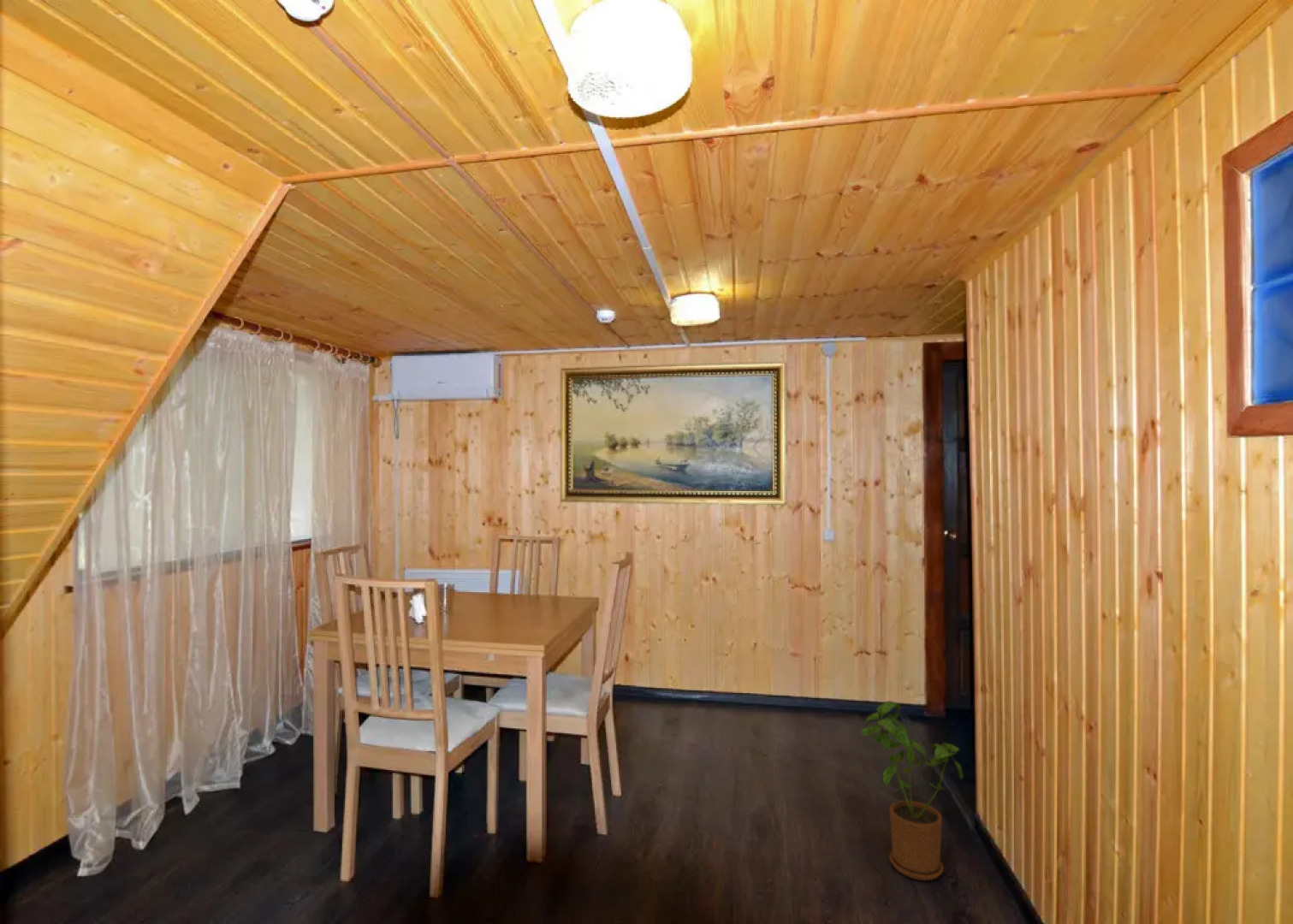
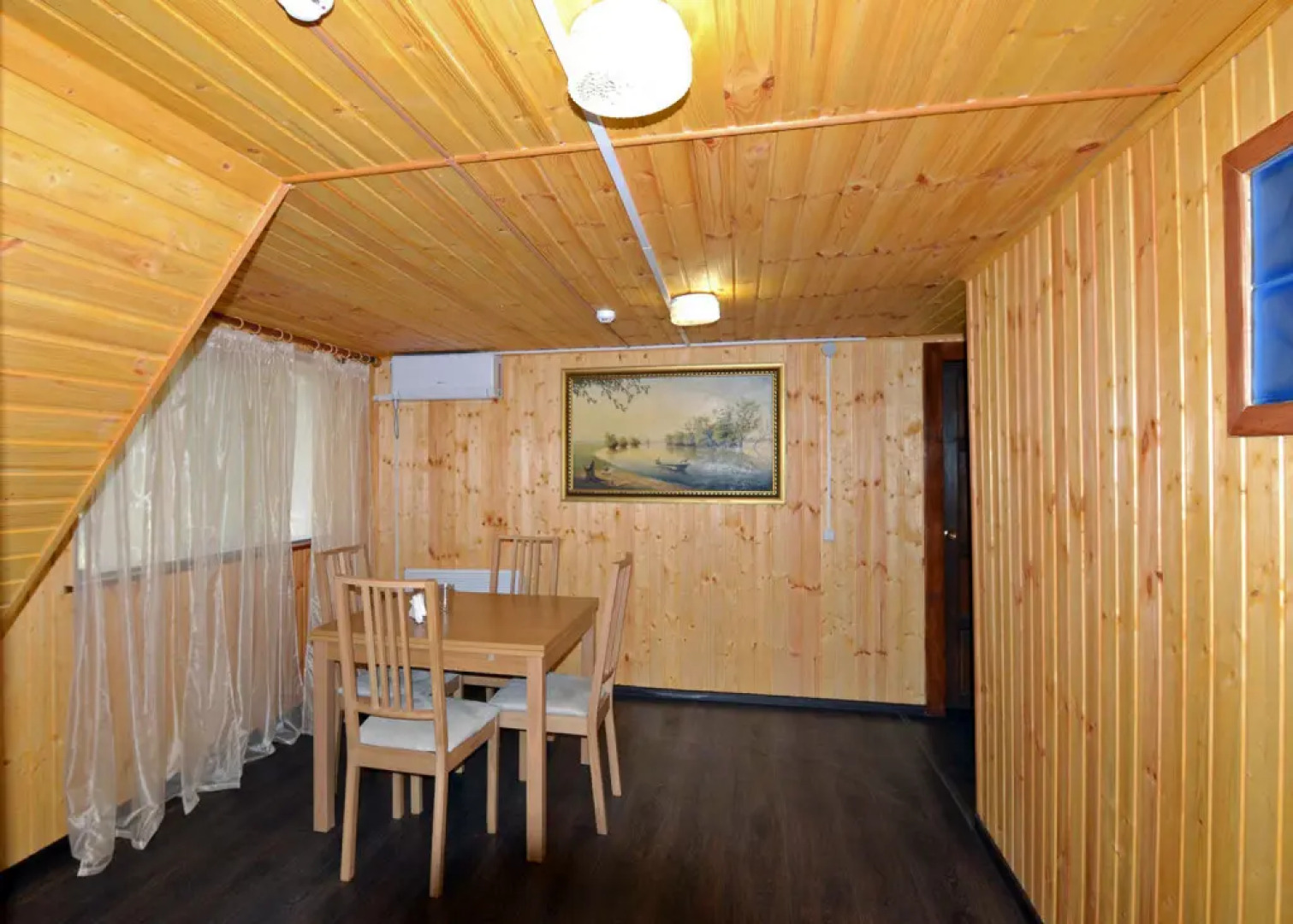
- house plant (910, 783)
